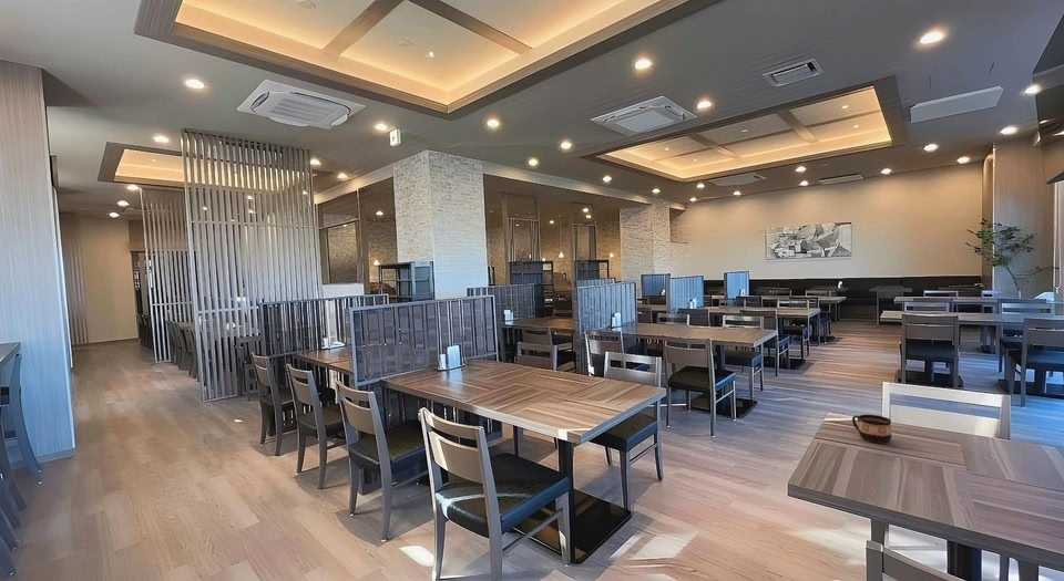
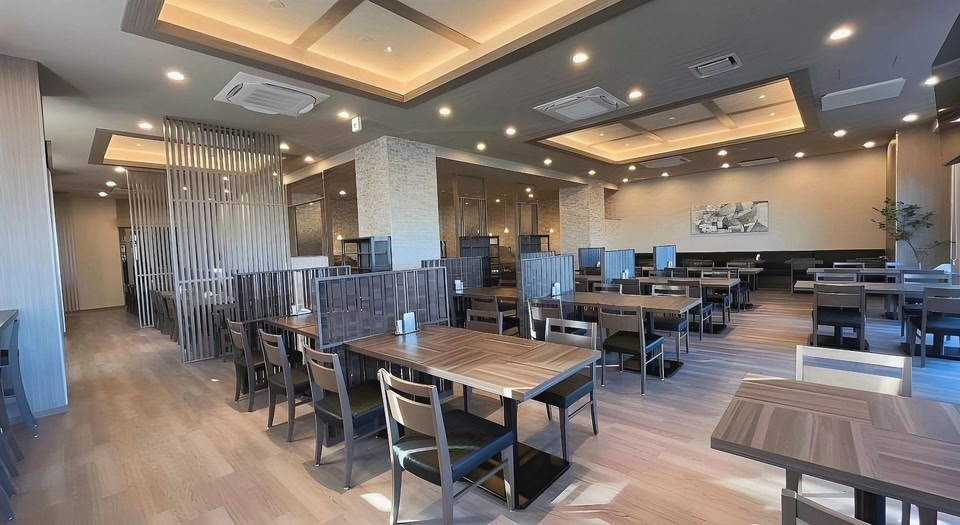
- cup (873, 427)
